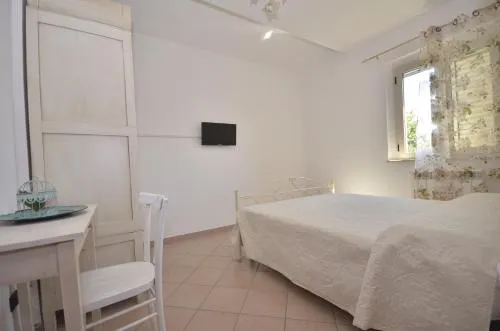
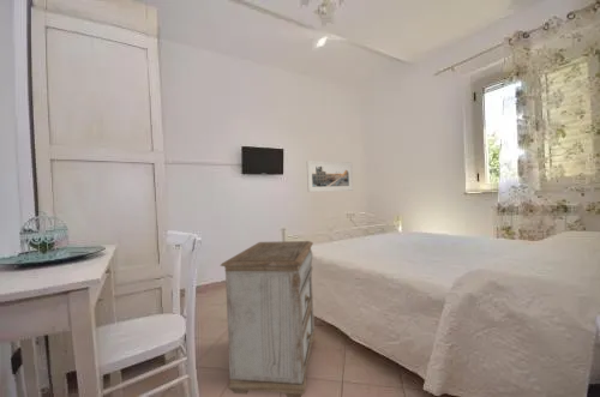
+ nightstand (276, 306)
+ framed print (330, 176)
